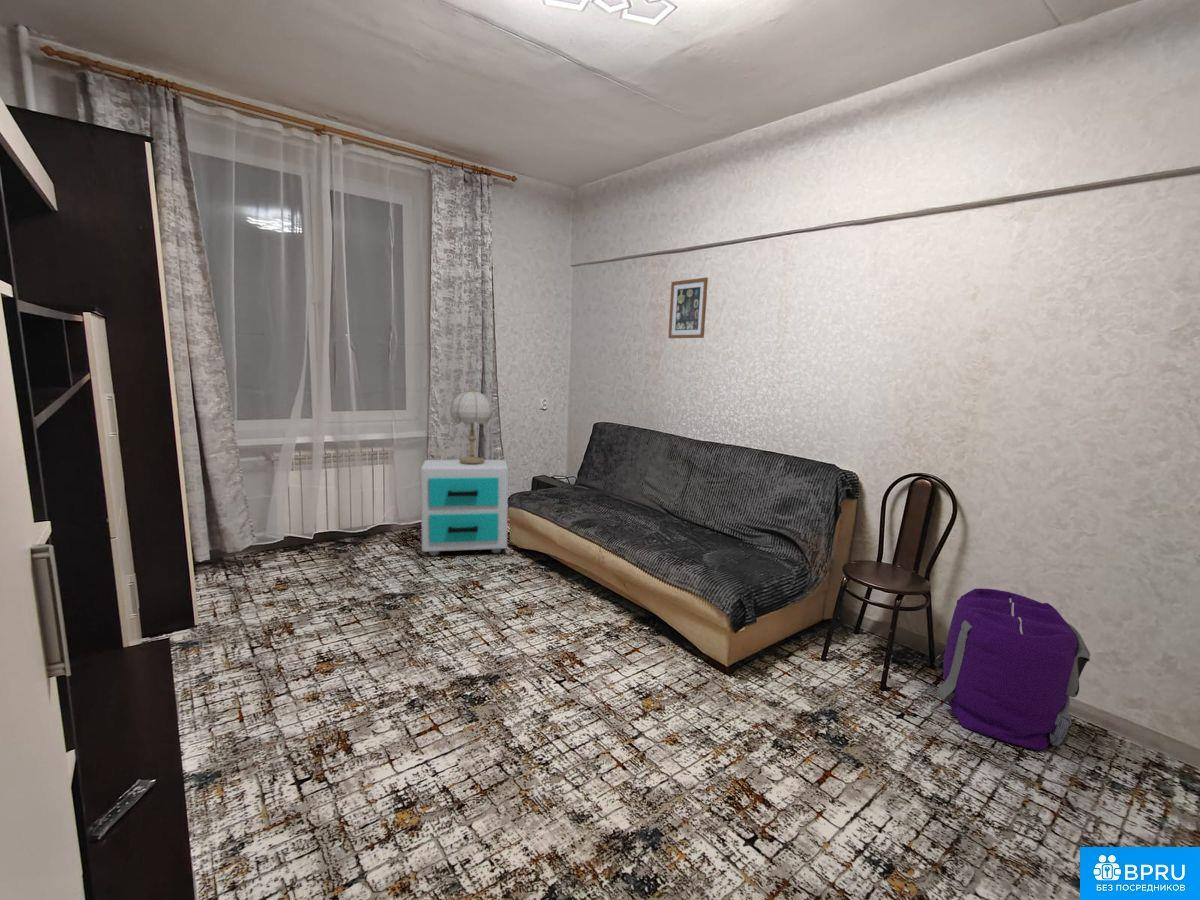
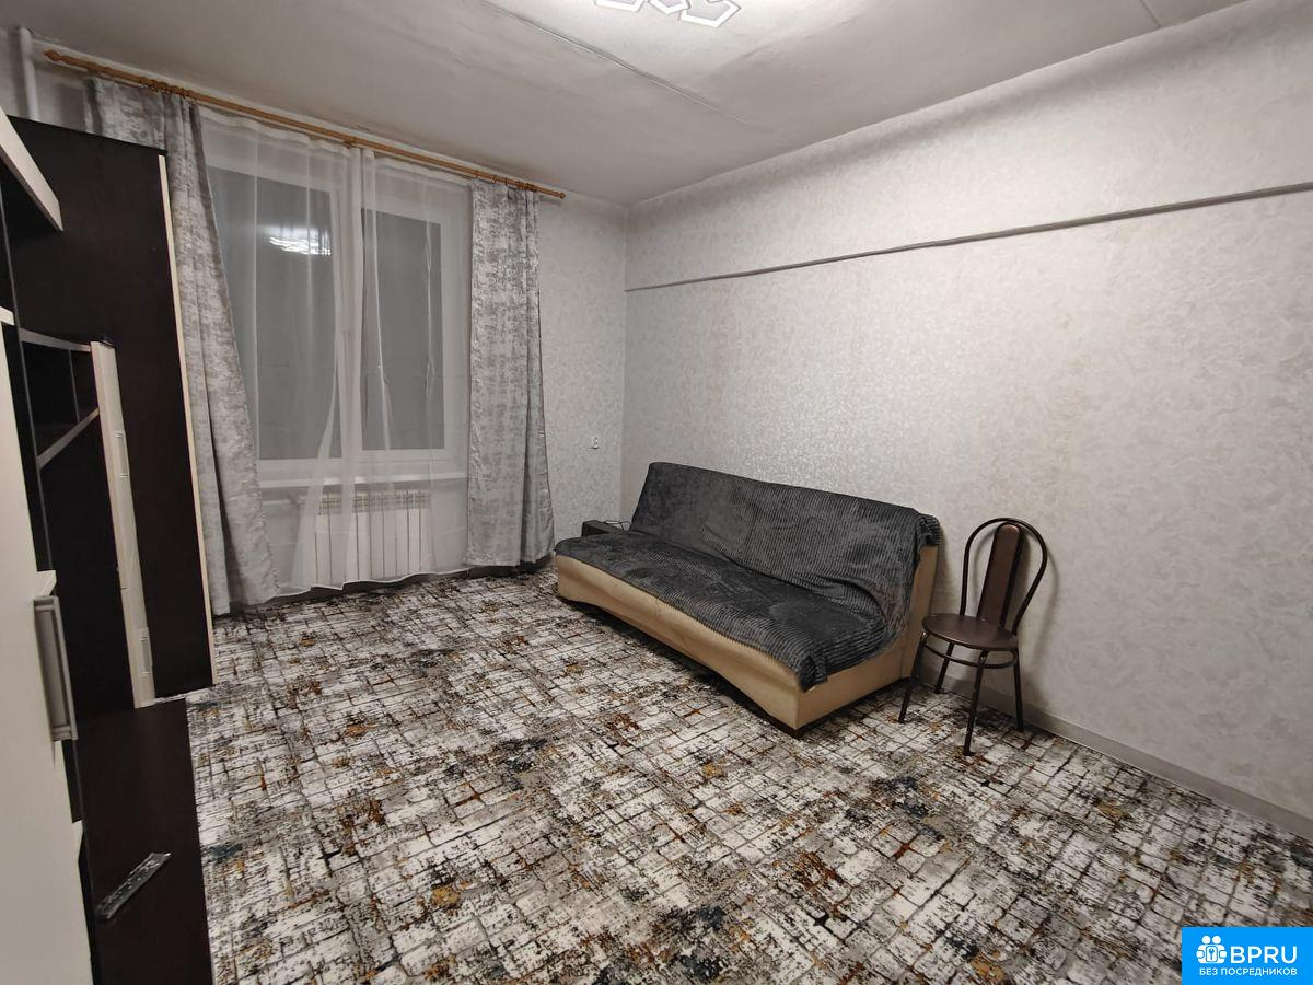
- wall art (687, 309)
- backpack (1004, 658)
- table lamp (472, 425)
- nightstand (465, 508)
